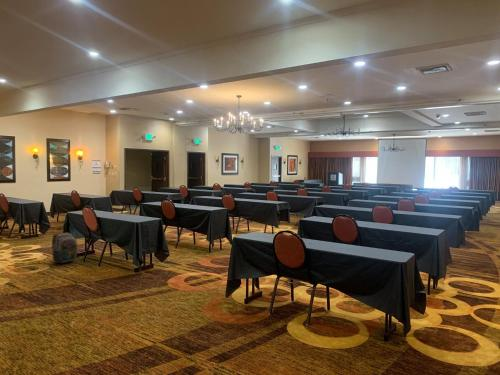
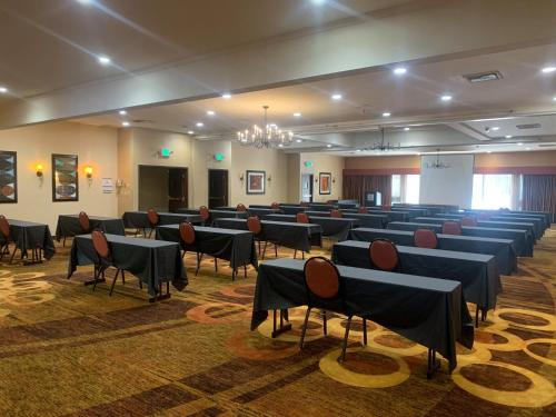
- backpack (64, 247)
